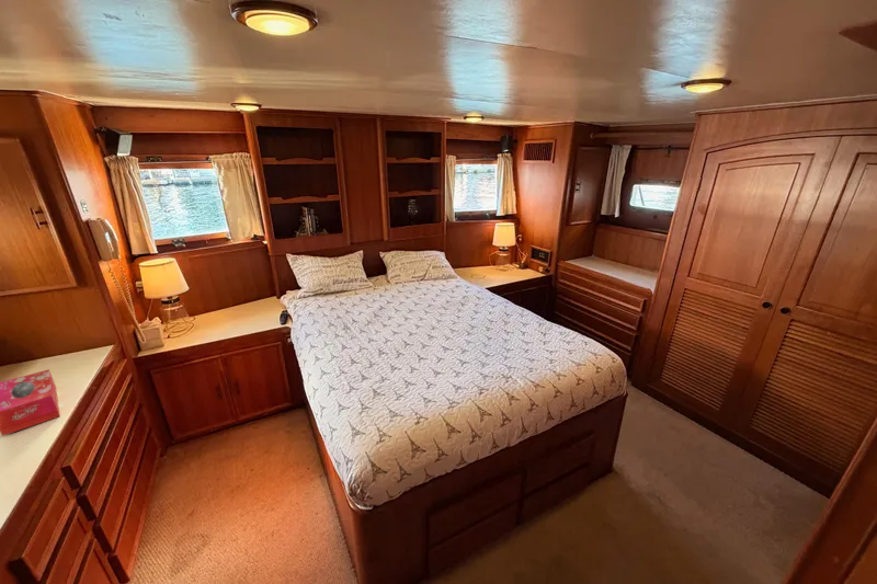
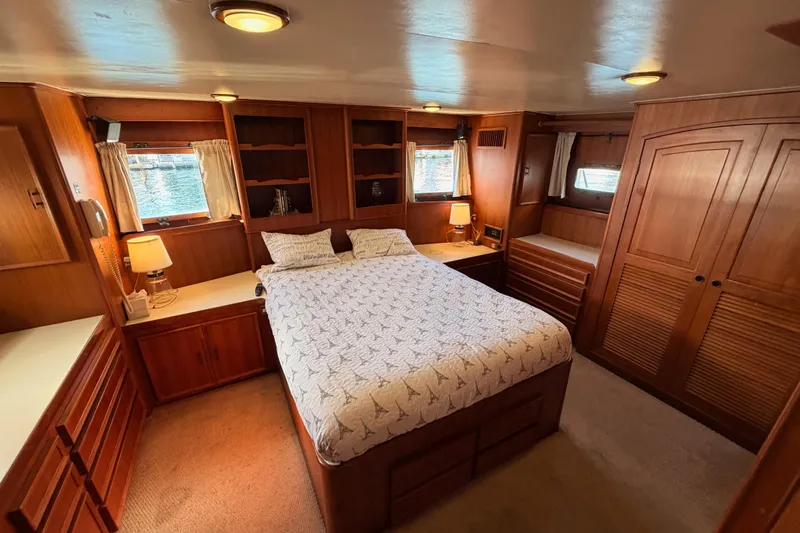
- tissue box (27, 399)
